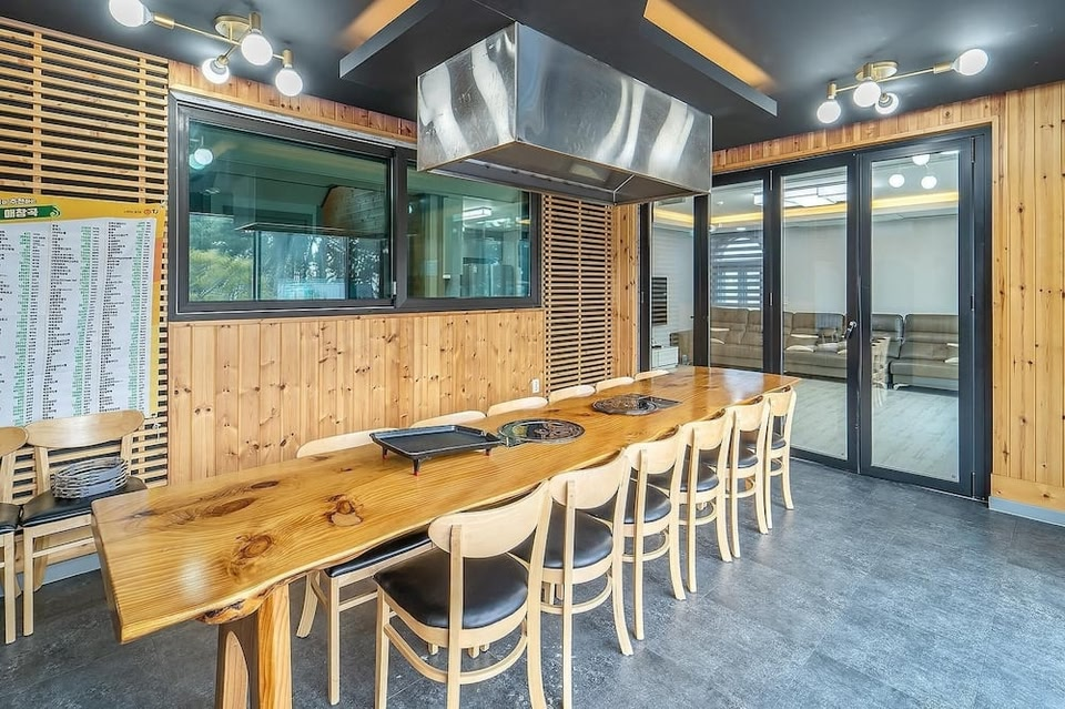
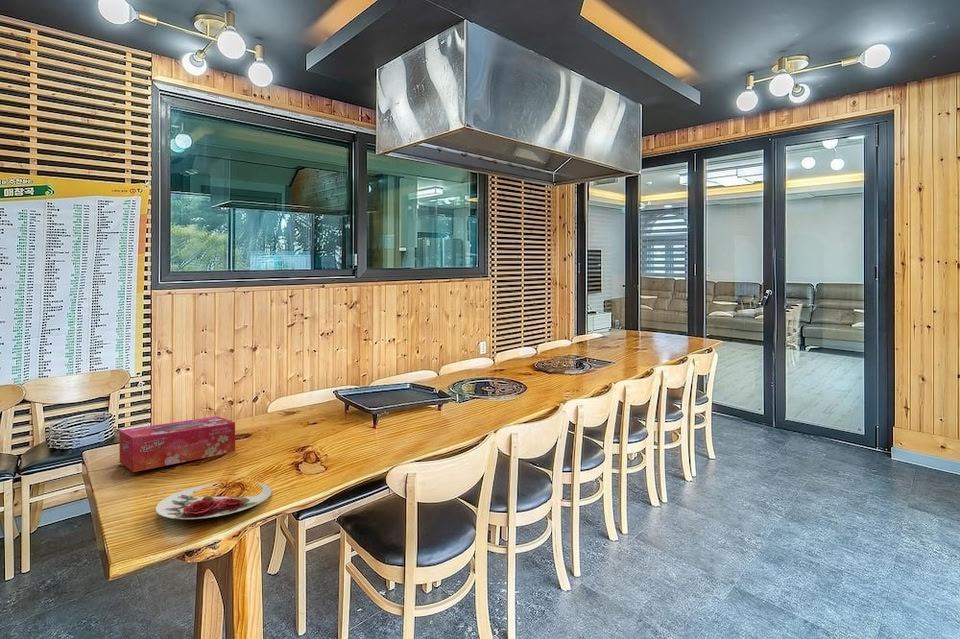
+ tissue box (179, 441)
+ plate (216, 497)
